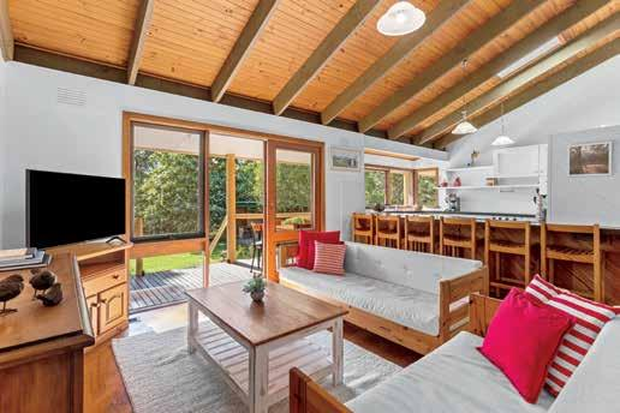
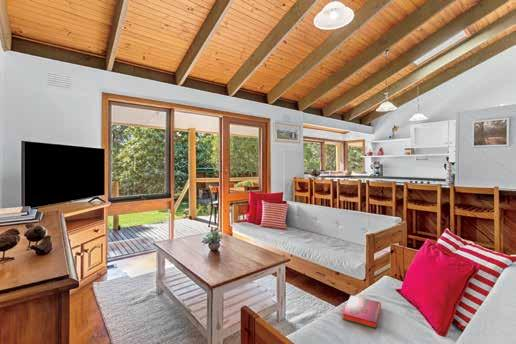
+ hardback book (362, 310)
